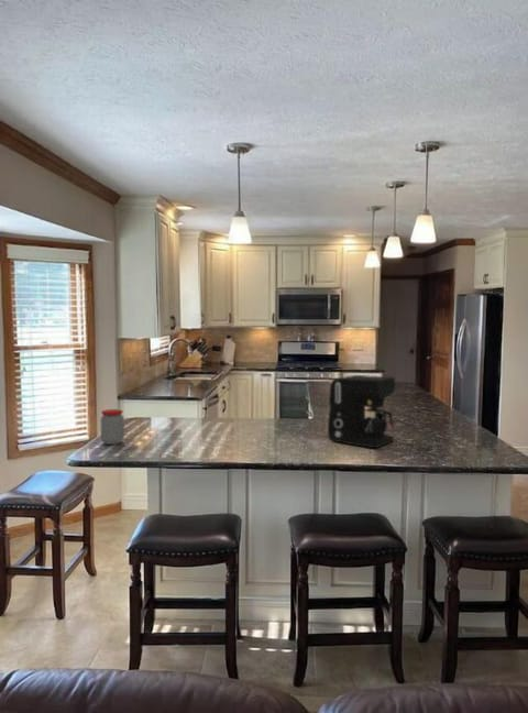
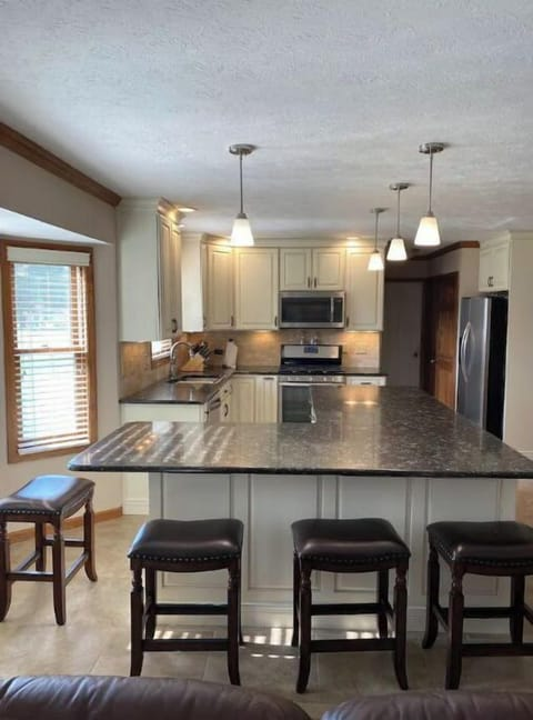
- jar (112, 426)
- coffee maker (364, 409)
